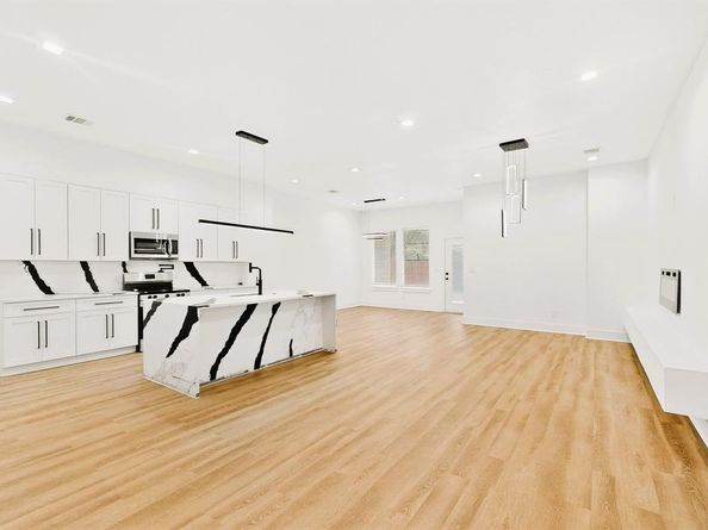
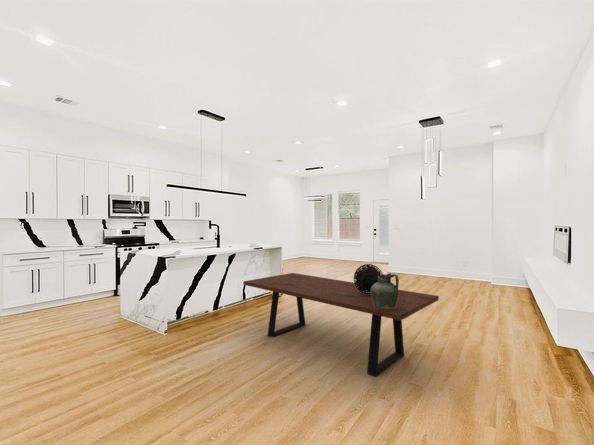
+ decorative sphere (368, 278)
+ dining table (334, 305)
+ ceramic jug (384, 289)
